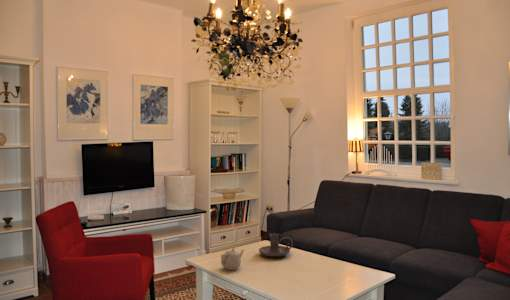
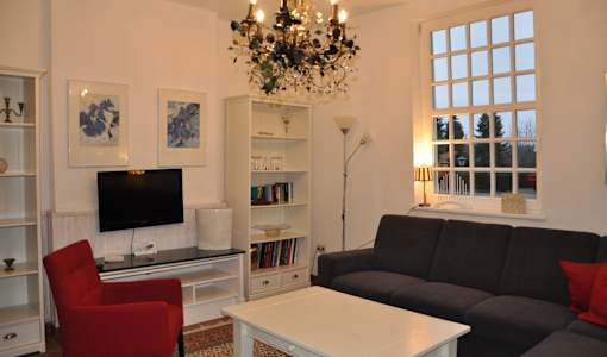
- teapot (232, 257)
- candle holder (277, 244)
